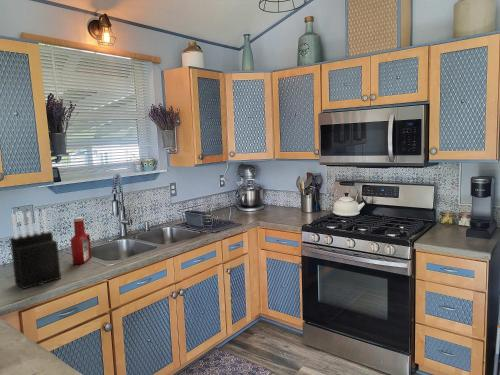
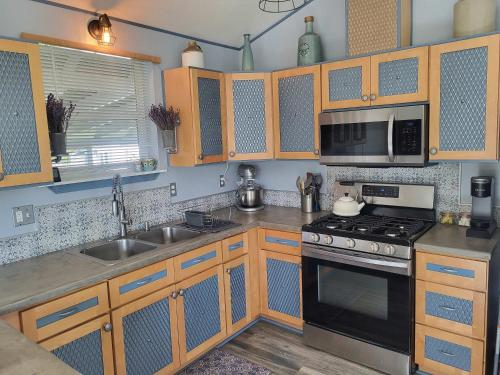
- knife block (35, 247)
- soap bottle (80, 239)
